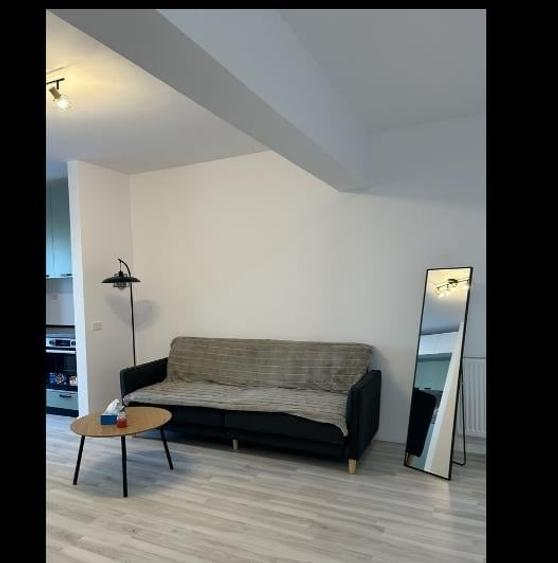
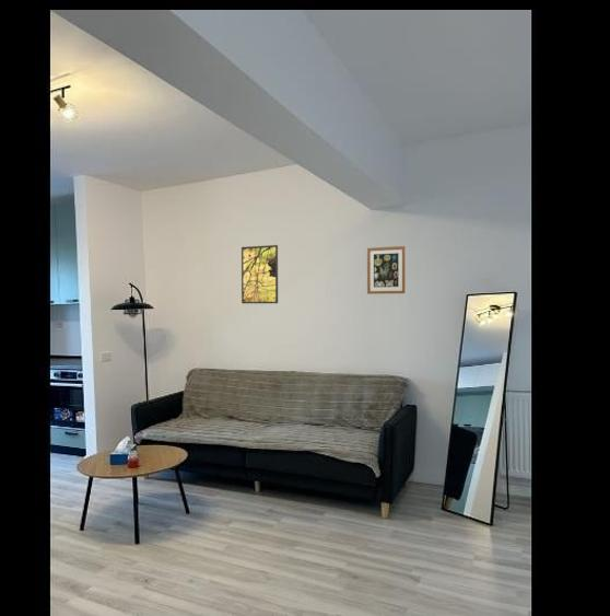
+ wall art (385, 270)
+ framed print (259, 275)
